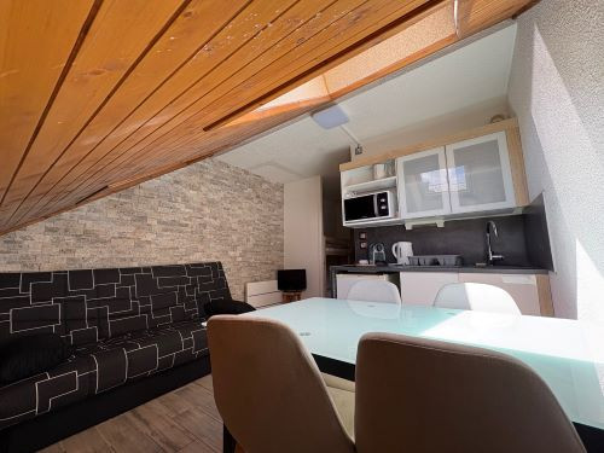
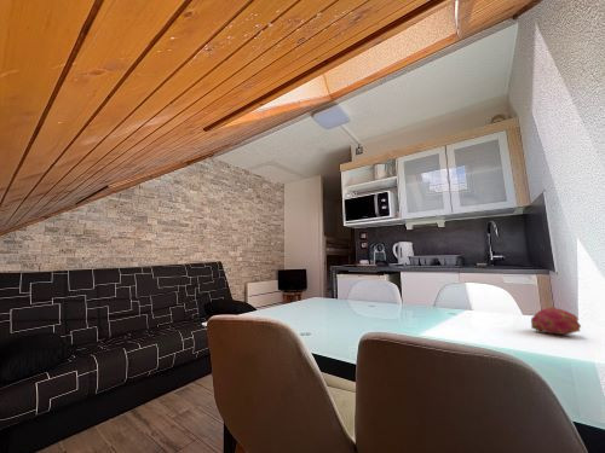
+ fruit (553, 319)
